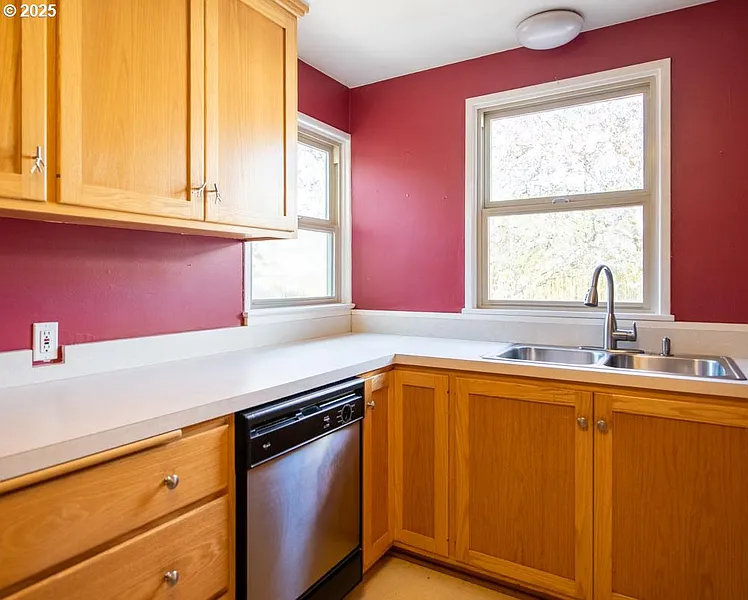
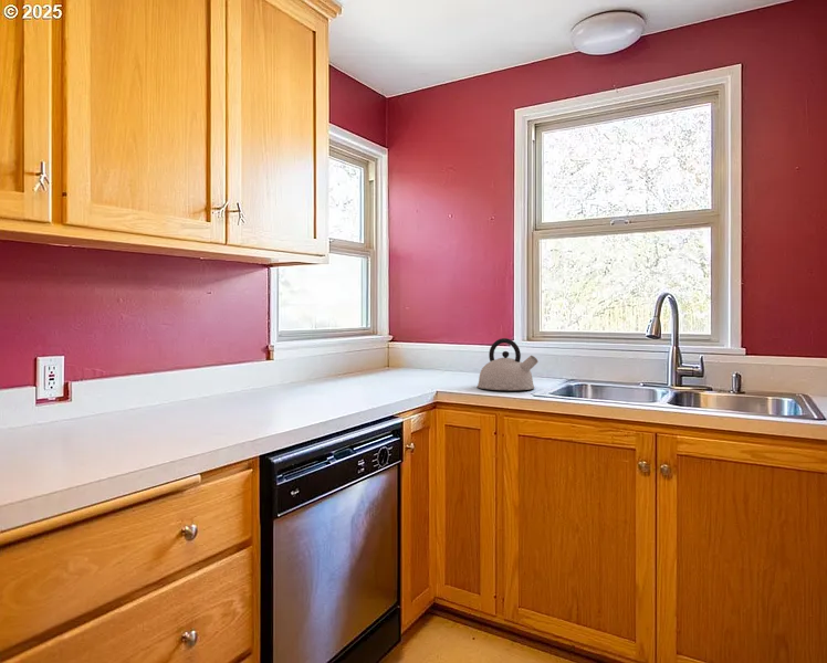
+ kettle (507, 362)
